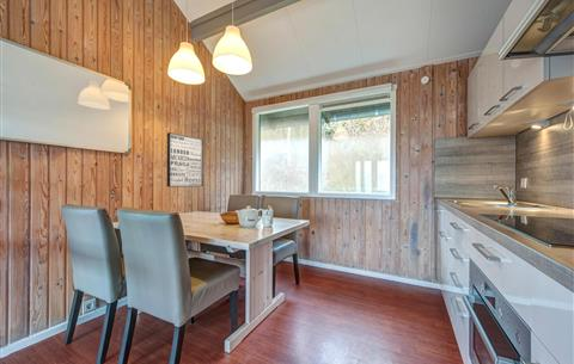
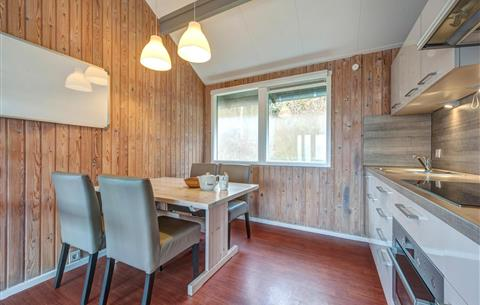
- wall art (185, 161)
